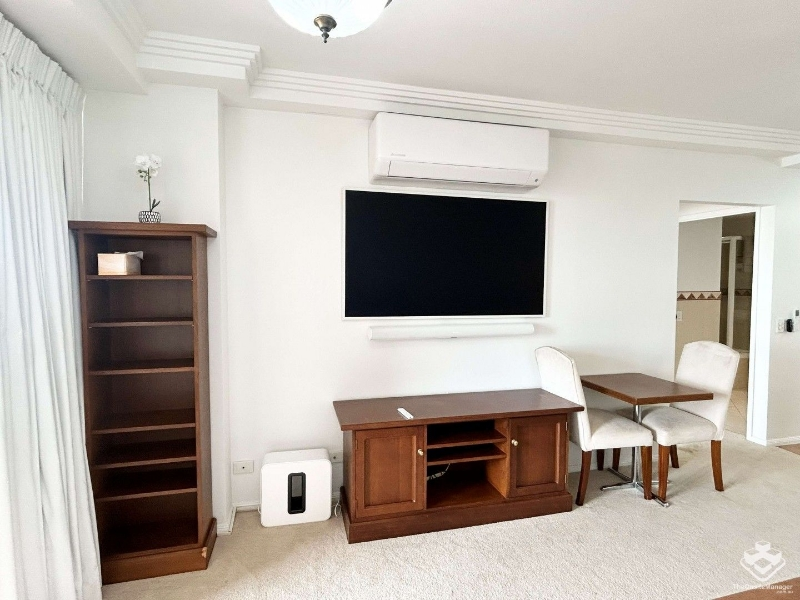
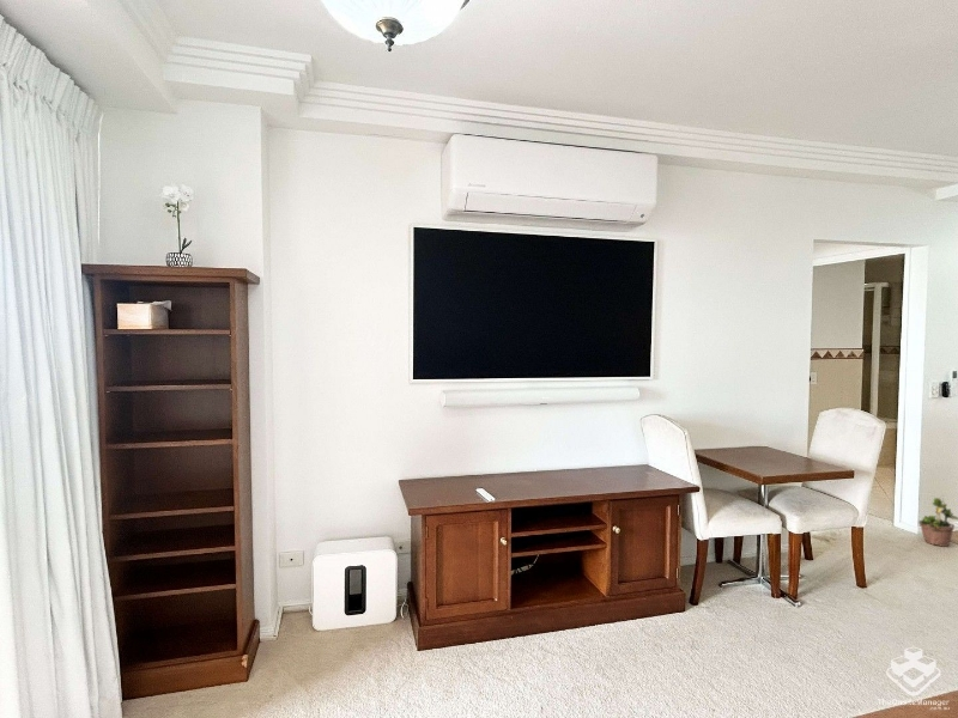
+ potted plant (935, 516)
